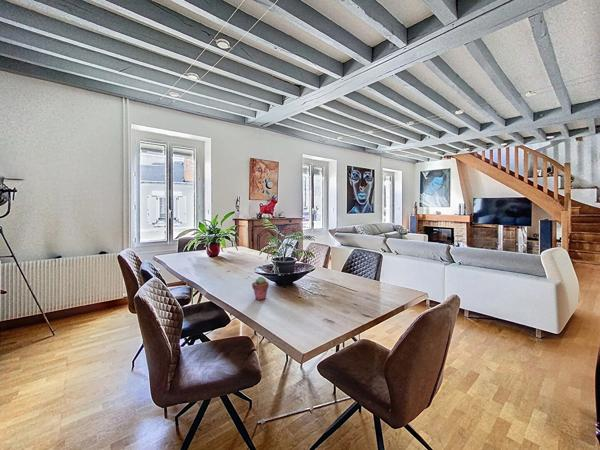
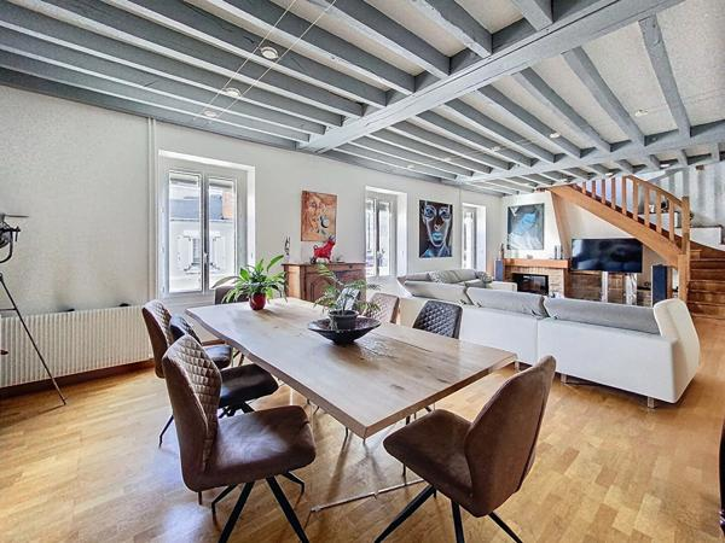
- potted succulent (260, 287)
